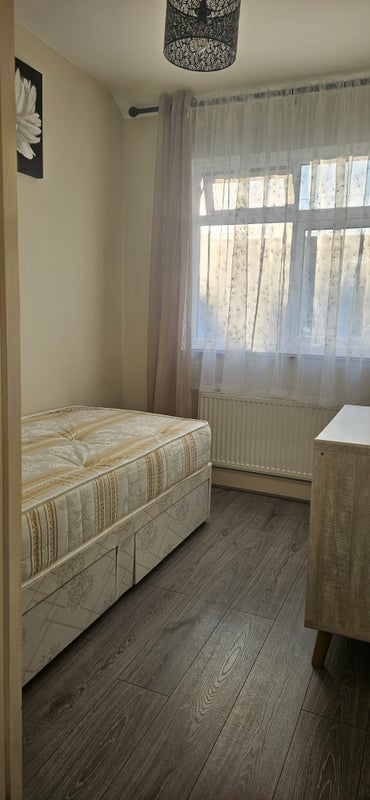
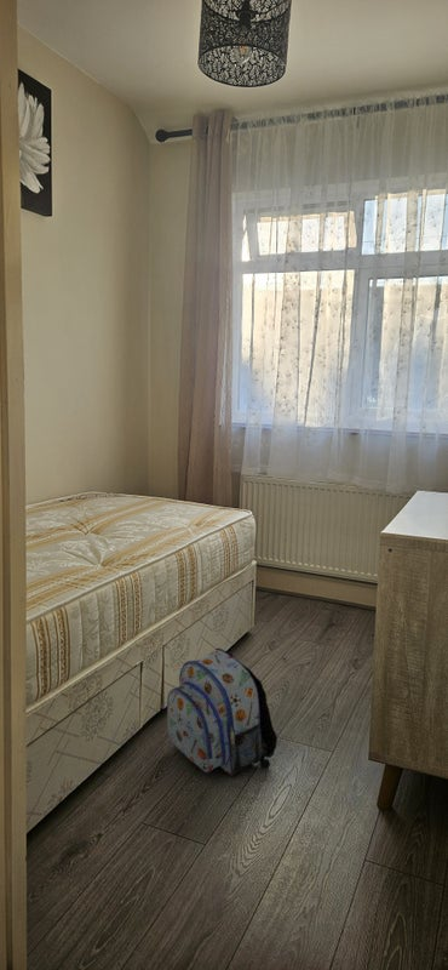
+ backpack (213, 707)
